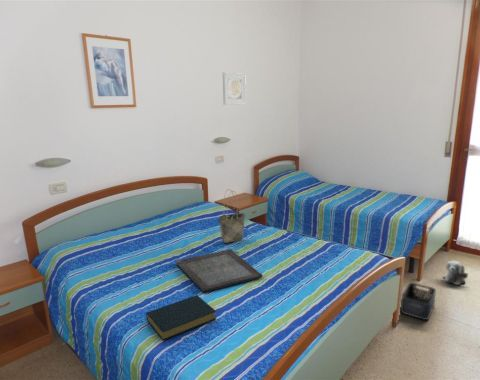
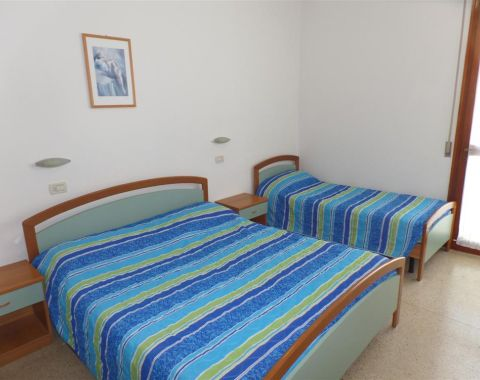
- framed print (234, 89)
- plush toy (458, 269)
- storage bin (418, 300)
- hardback book (181, 315)
- tote bag (231, 216)
- serving tray (217, 268)
